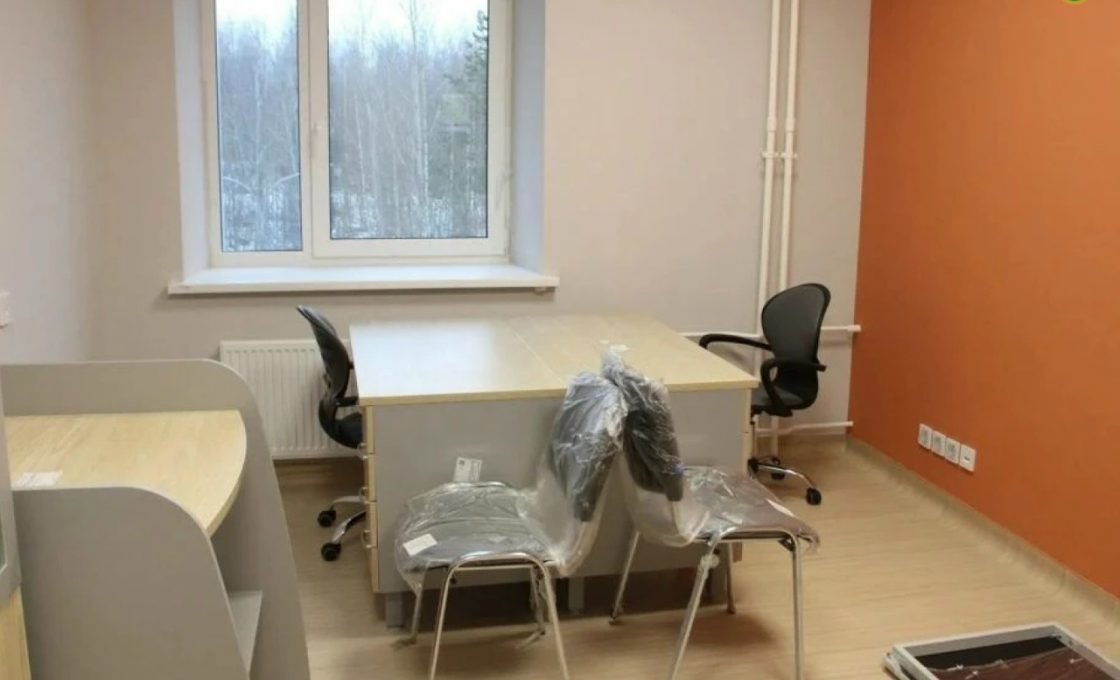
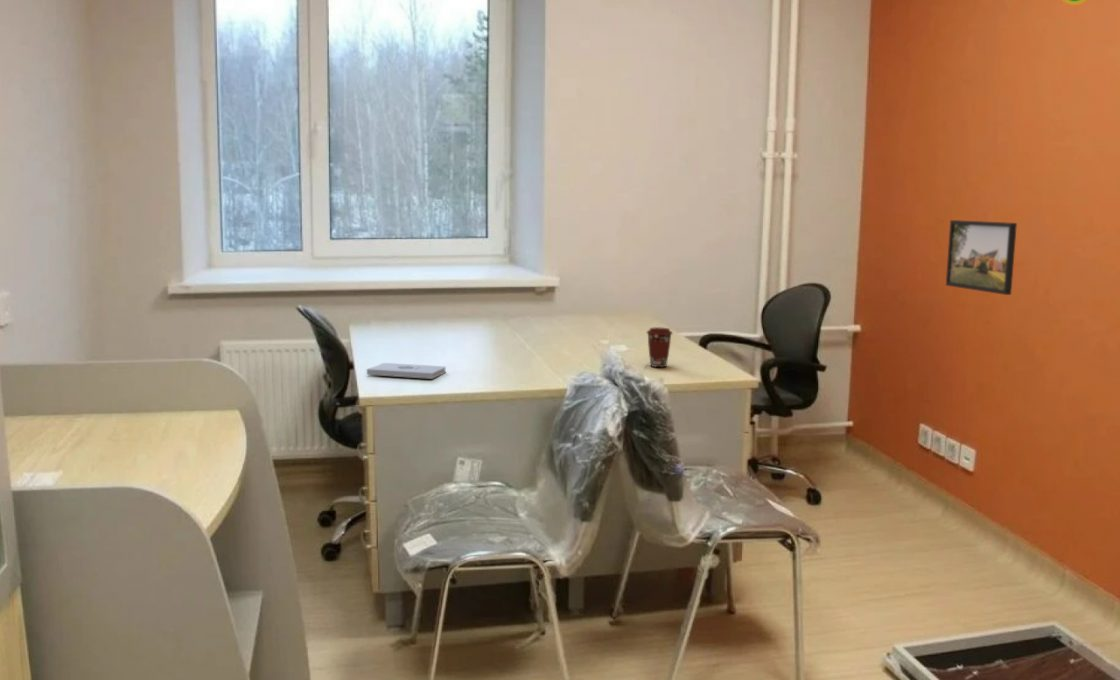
+ notepad (407, 370)
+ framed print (979, 255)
+ coffee cup (659, 347)
